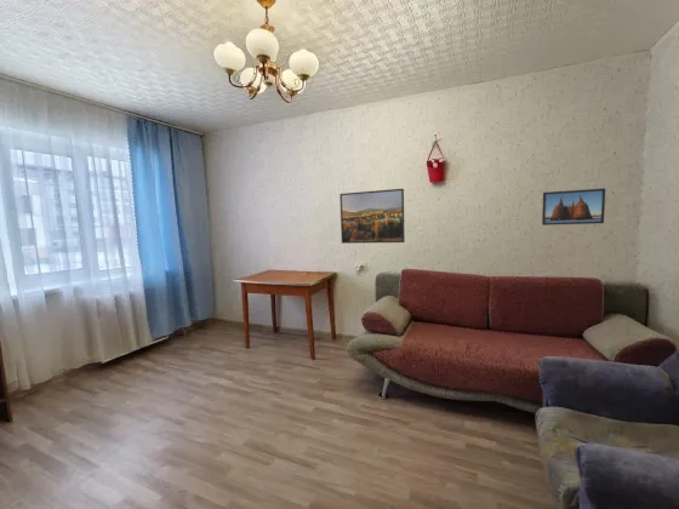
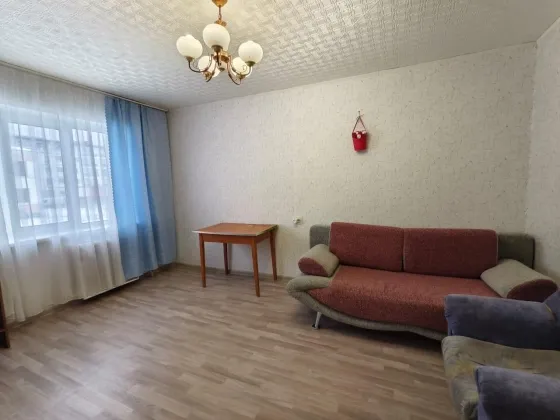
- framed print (371, 217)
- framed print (572, 207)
